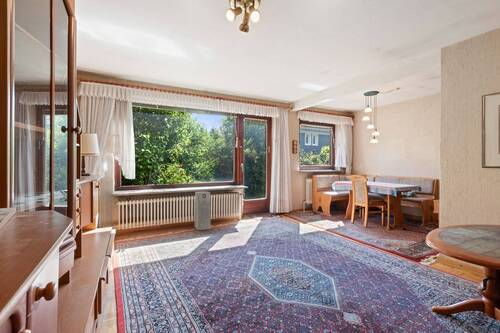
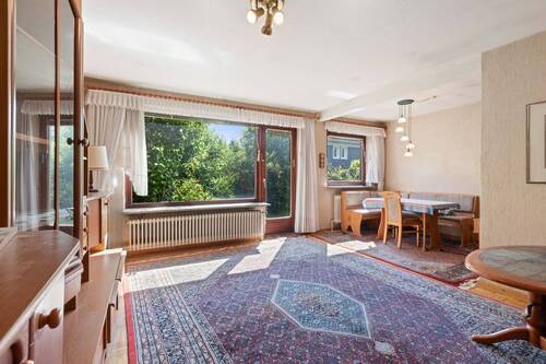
- air purifier (201, 209)
